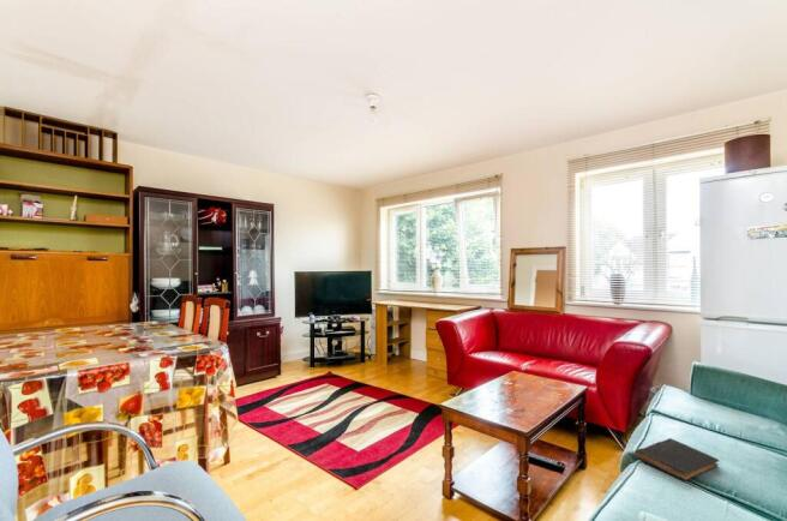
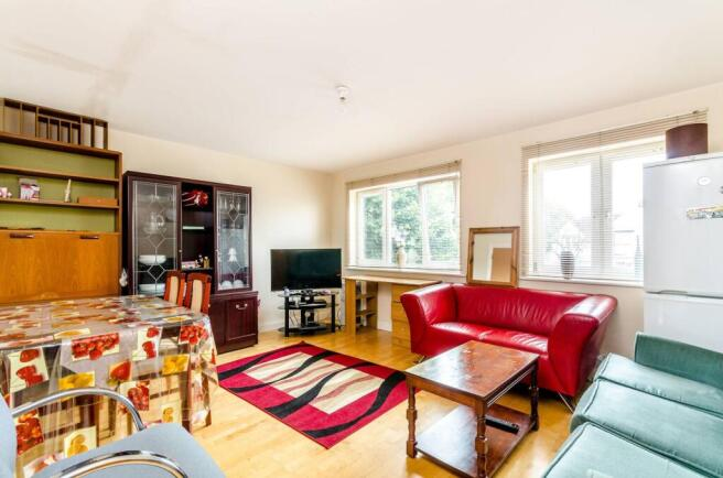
- book (675, 456)
